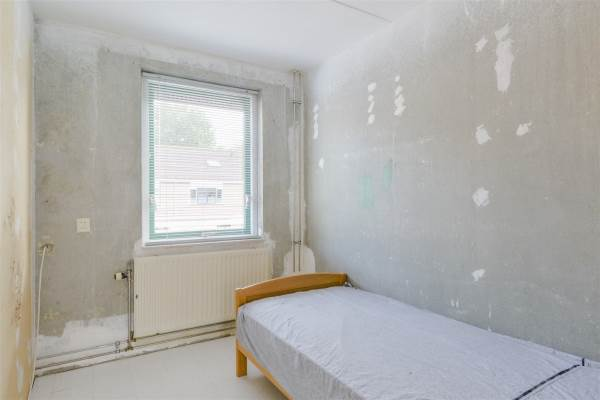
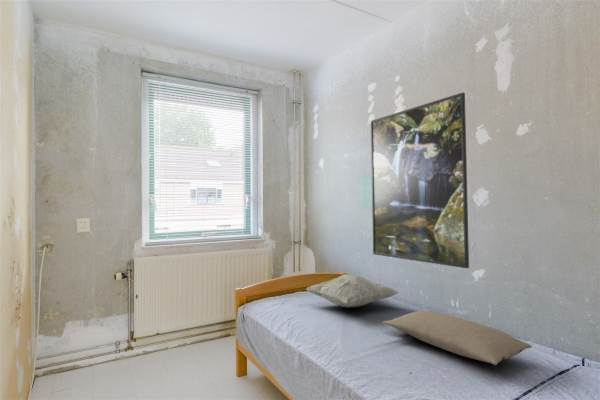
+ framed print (412, 184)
+ decorative pillow (351, 290)
+ pillow (451, 333)
